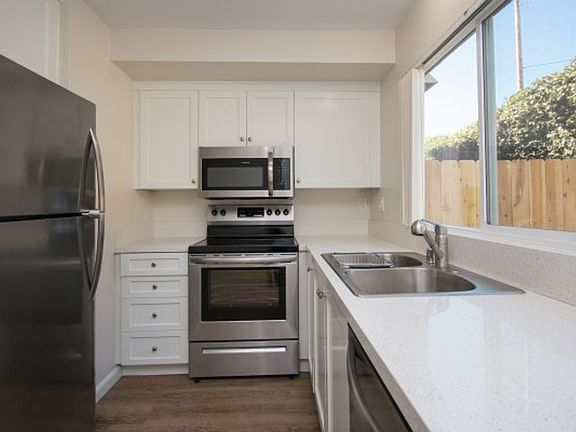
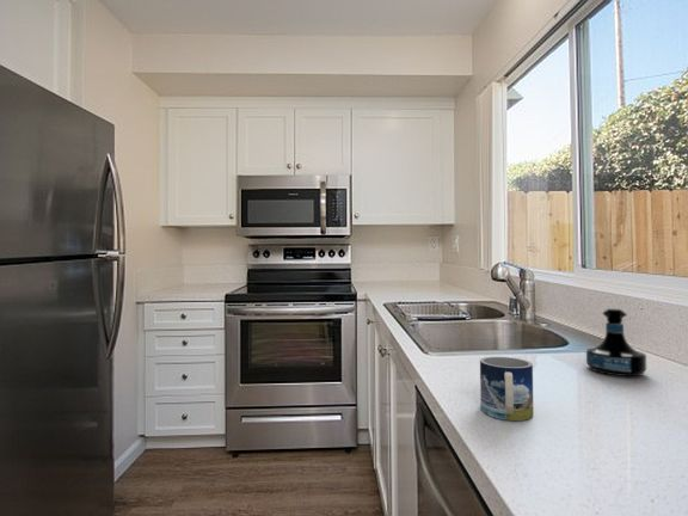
+ mug (506, 389)
+ tequila bottle (614, 339)
